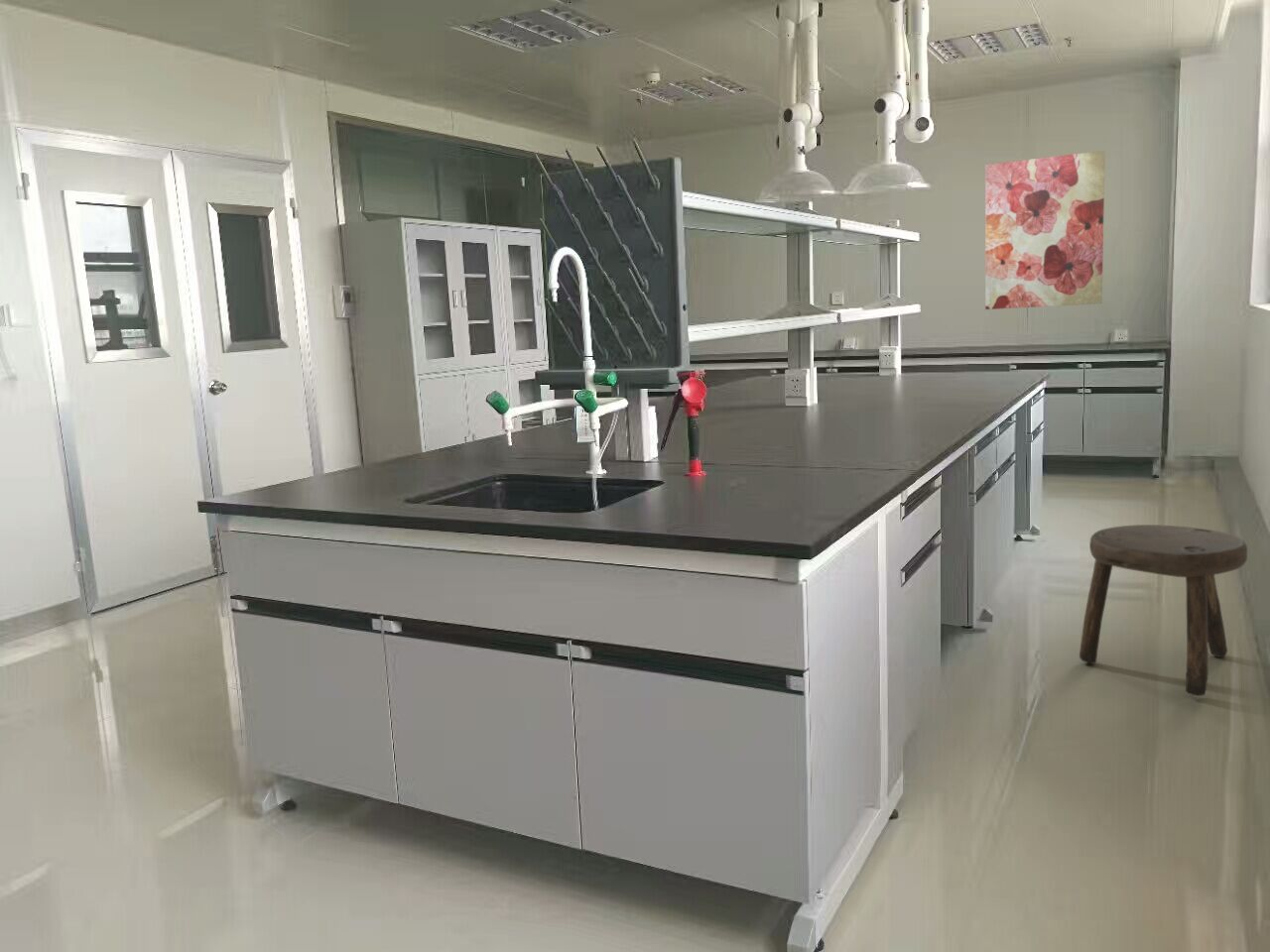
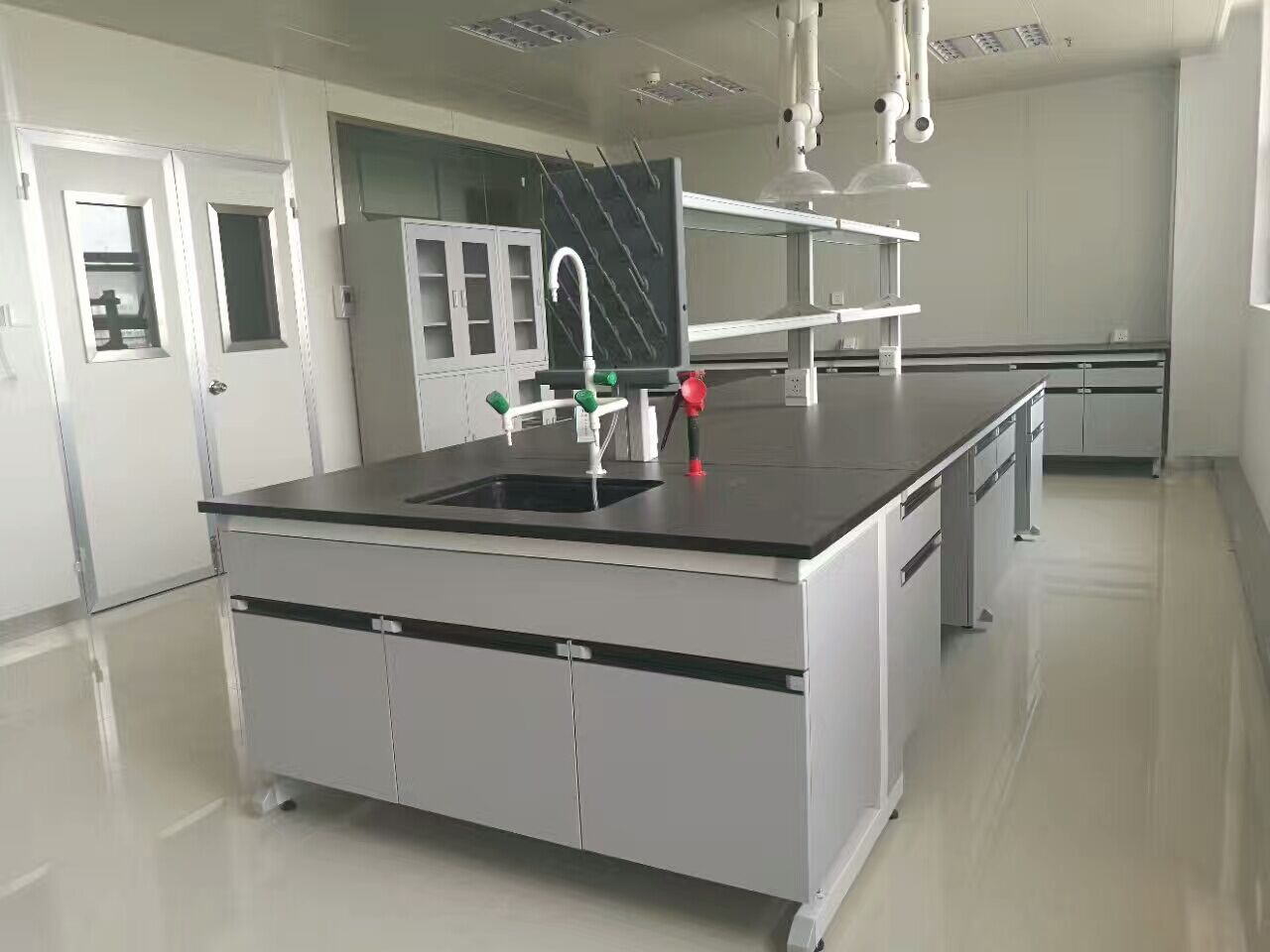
- stool (1187, 603)
- wall art (1043, 233)
